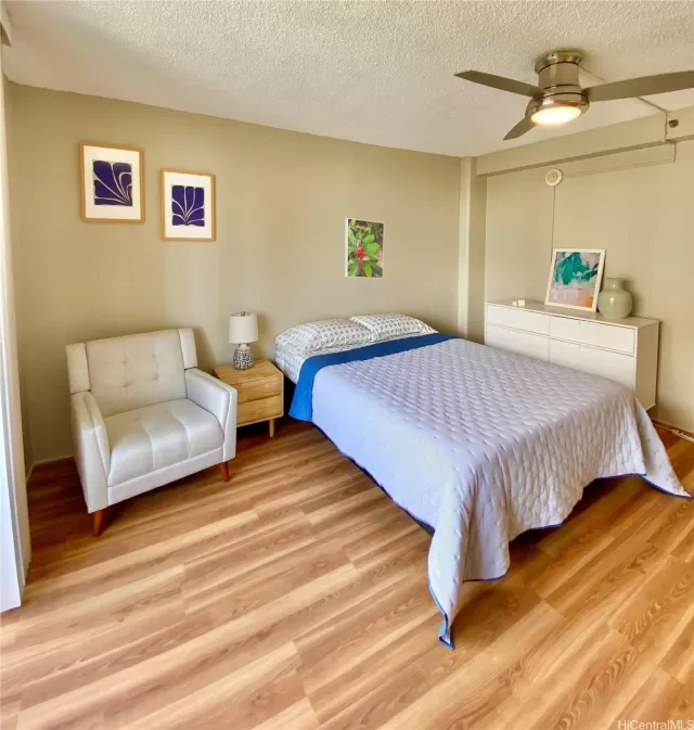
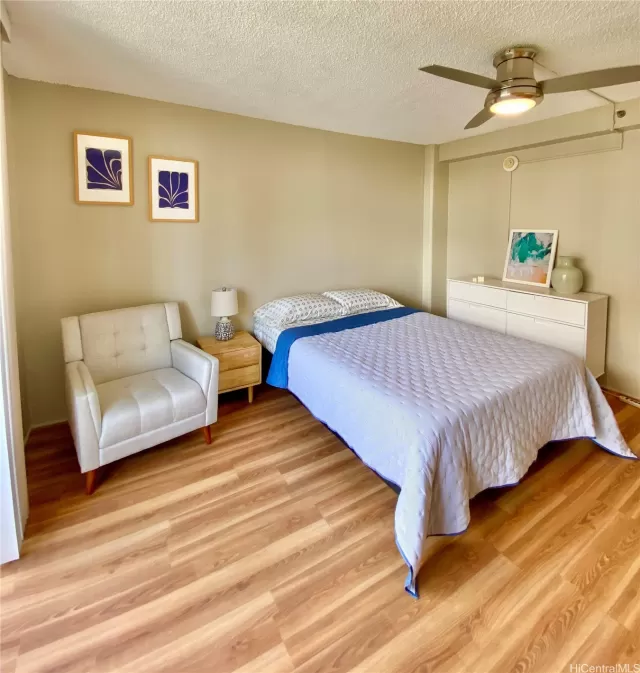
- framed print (364, 249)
